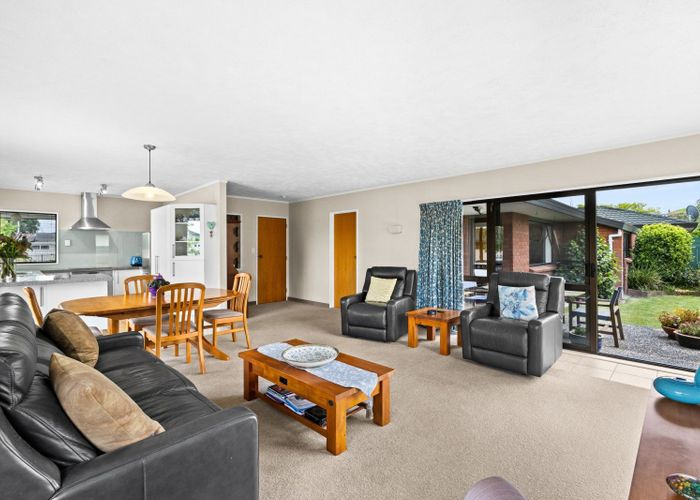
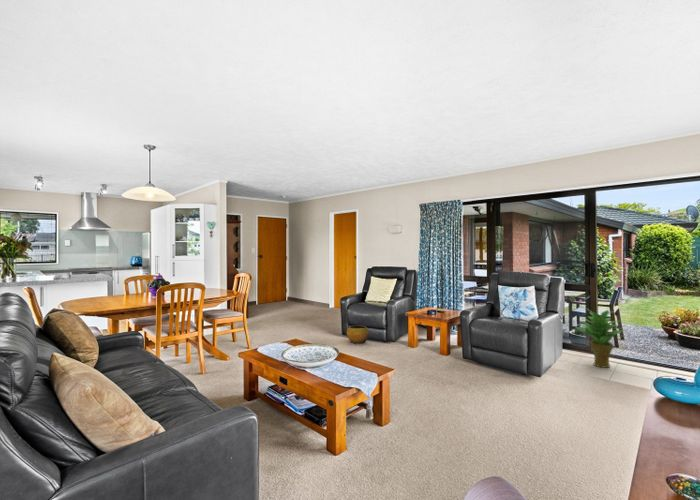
+ clay pot (355, 333)
+ potted plant (601, 337)
